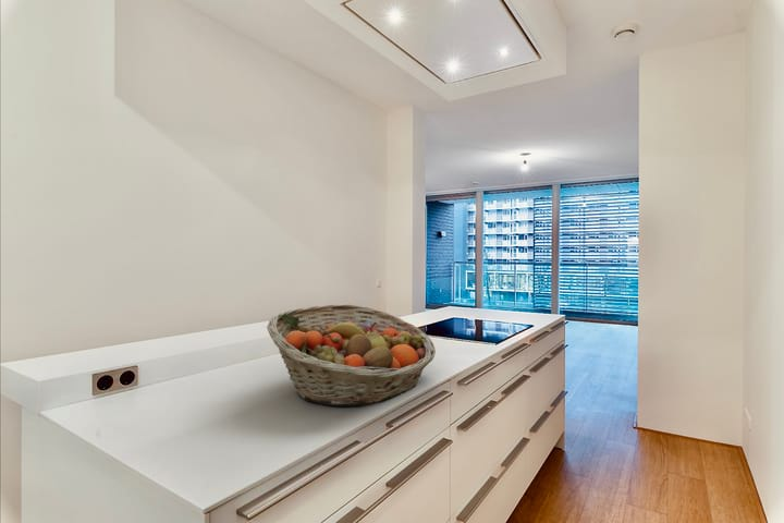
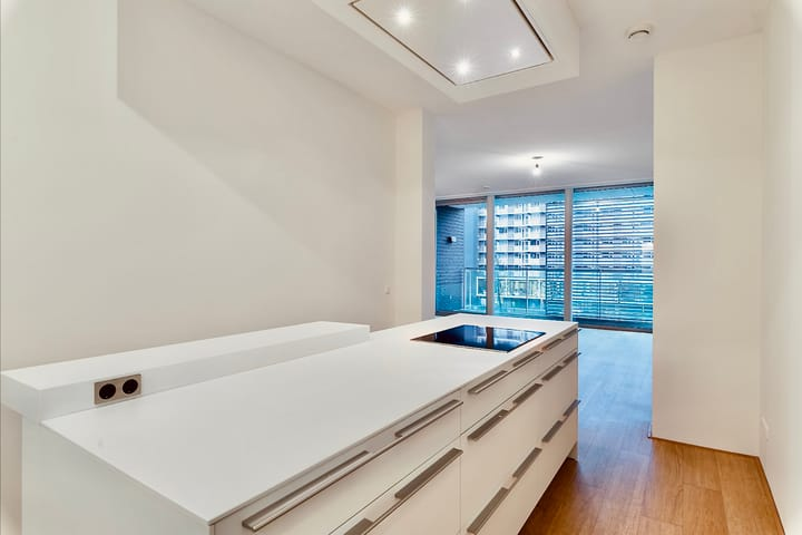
- fruit basket (355, 348)
